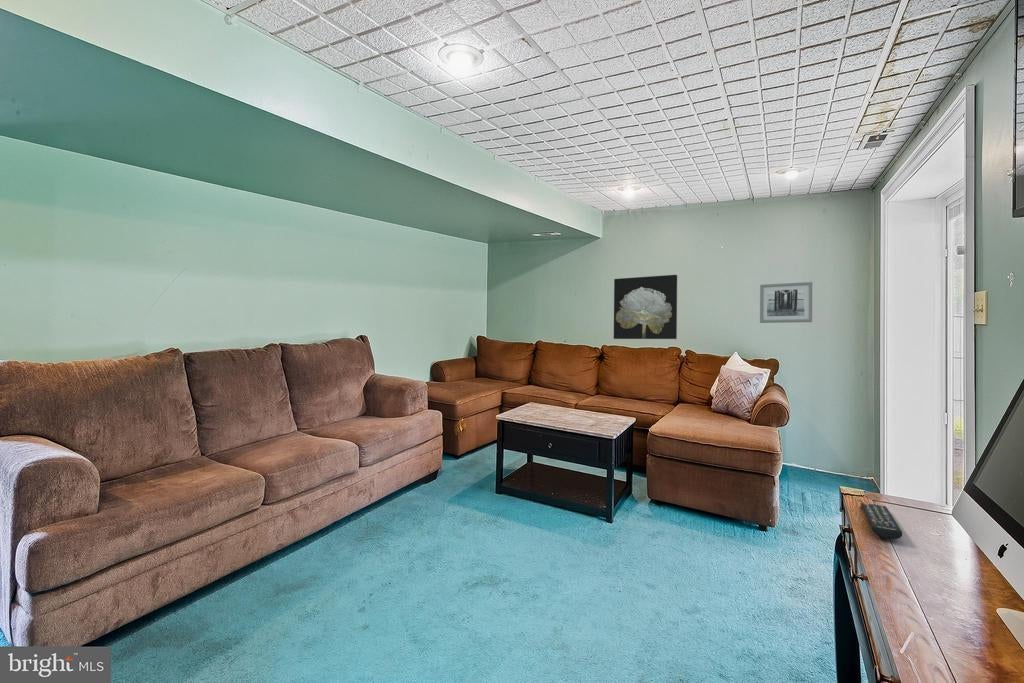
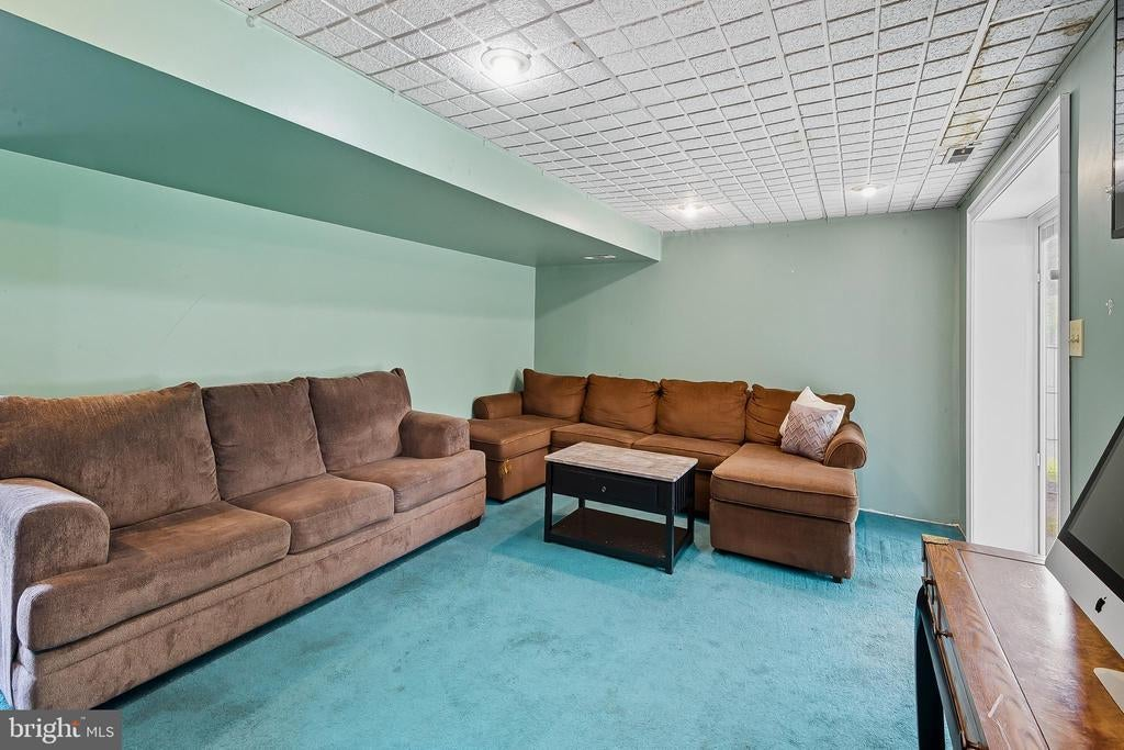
- wall art (644, 308)
- wall art (785, 303)
- remote control (879, 519)
